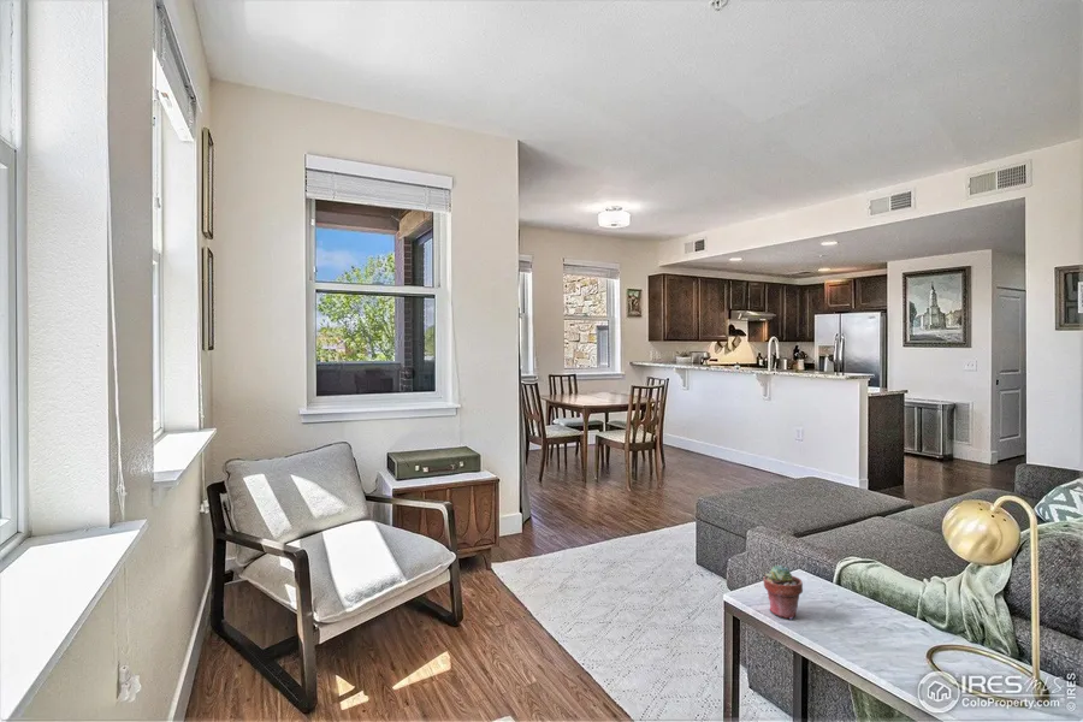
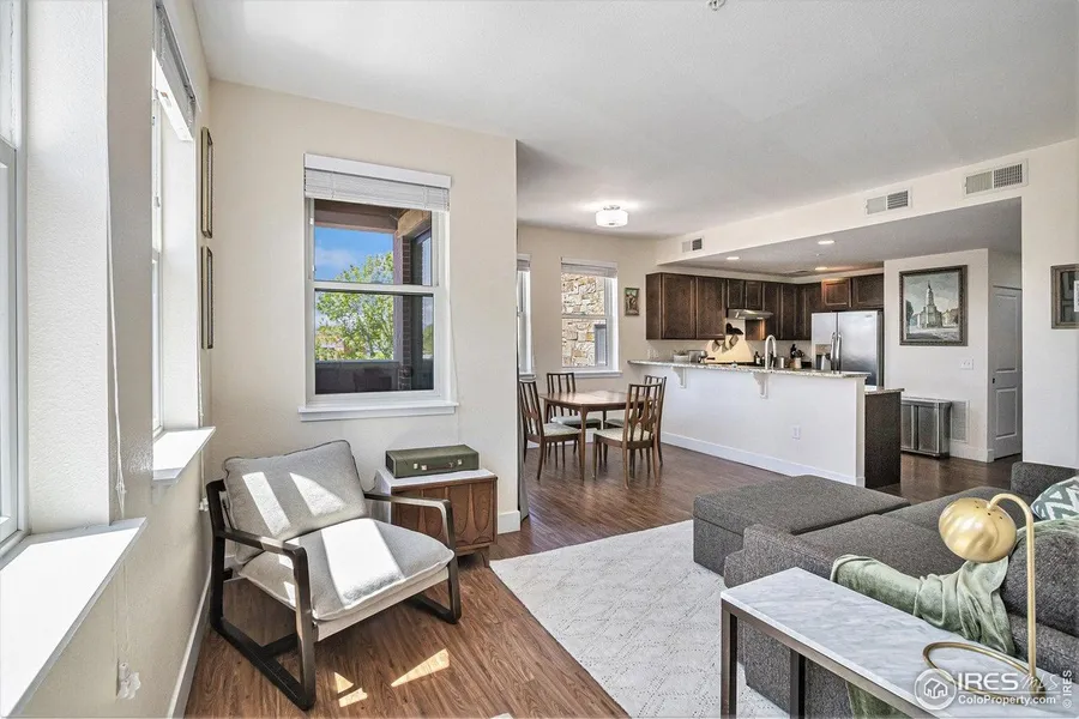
- potted succulent (782, 588)
